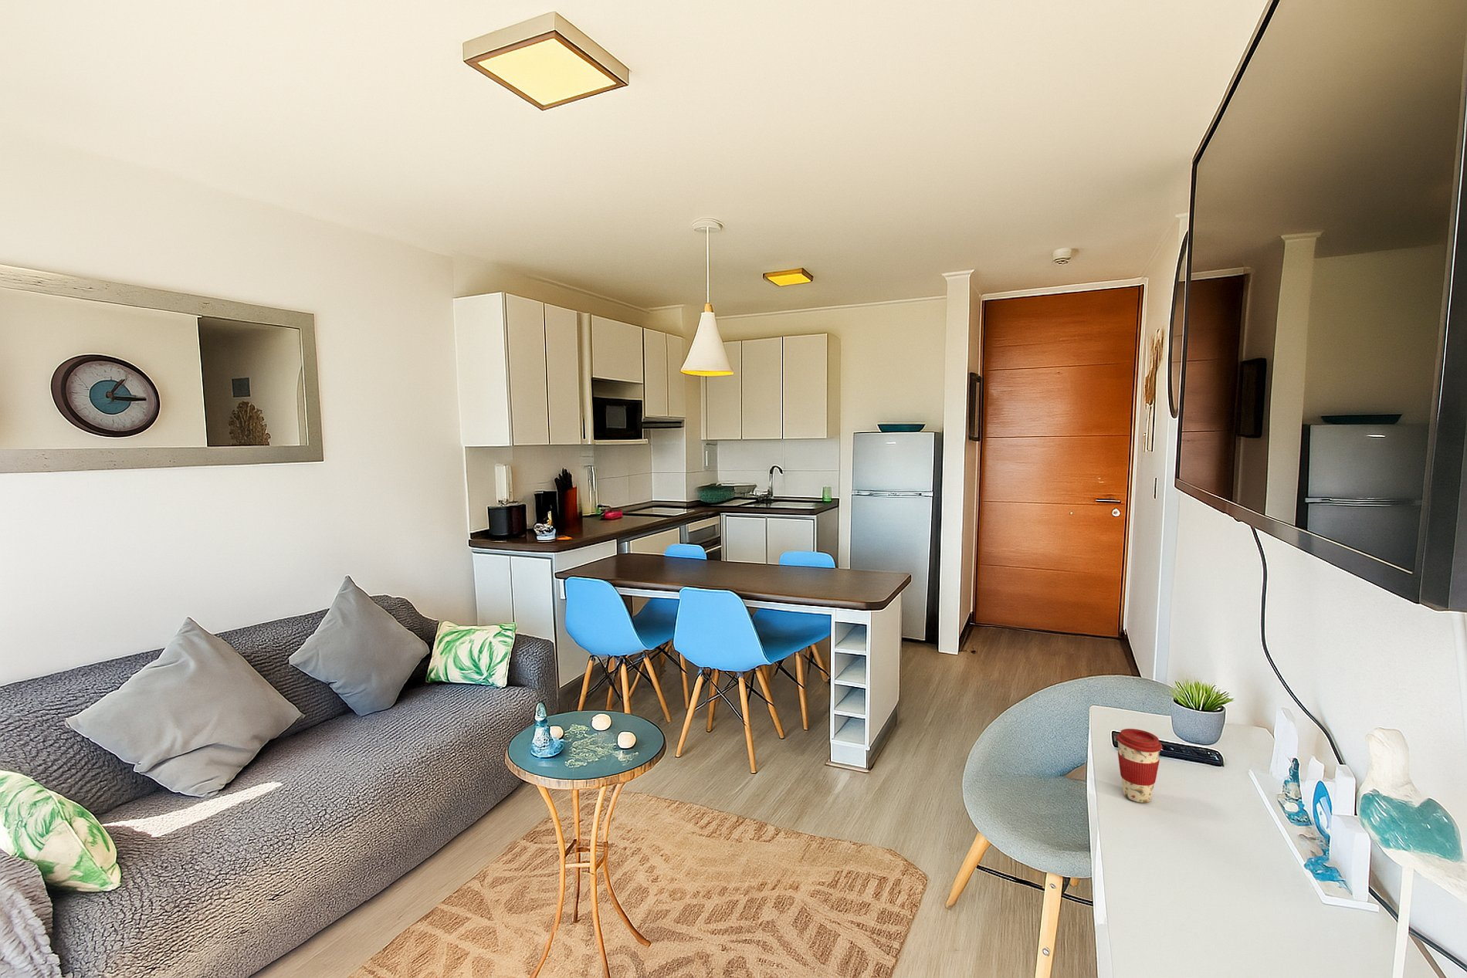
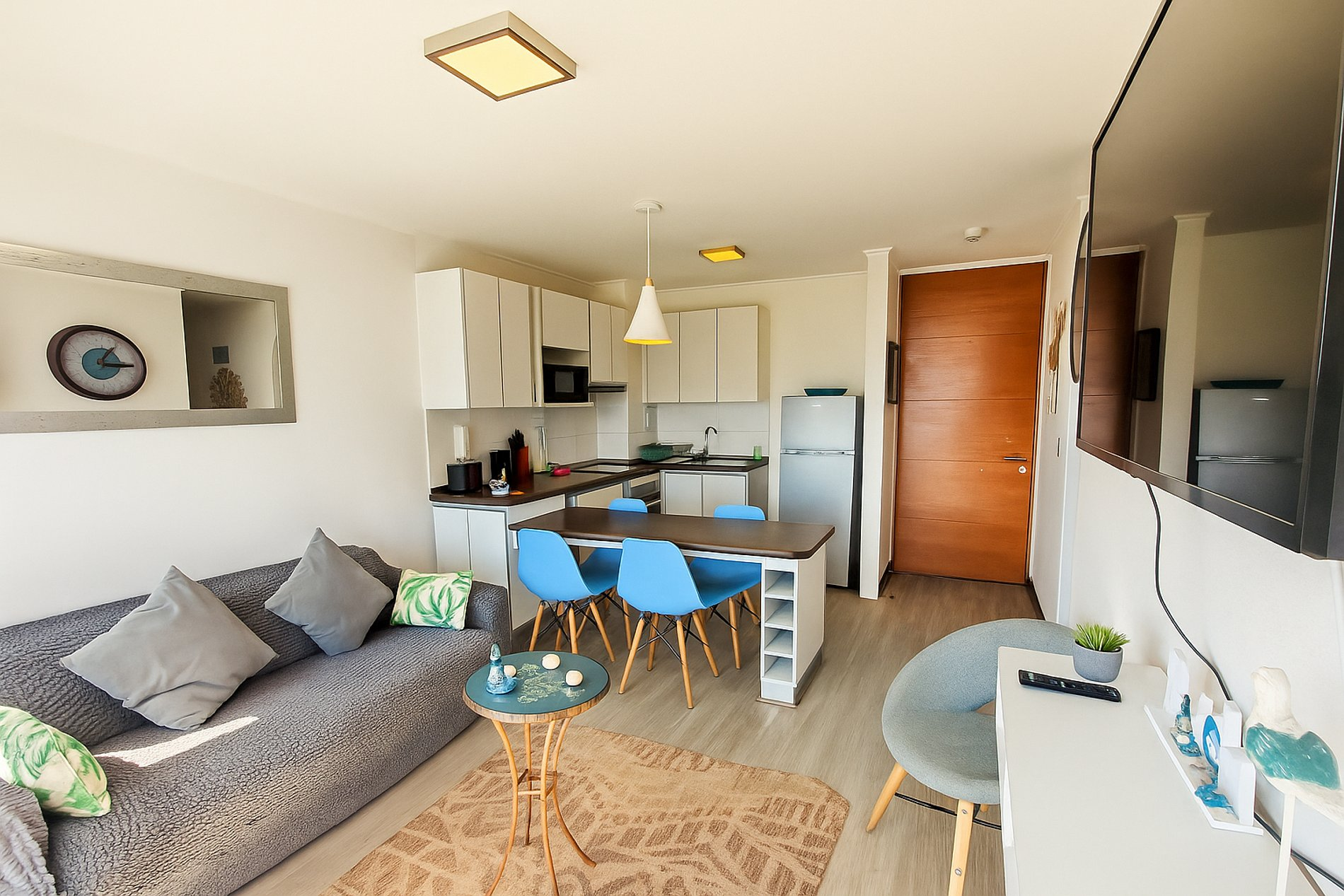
- coffee cup (1138, 766)
